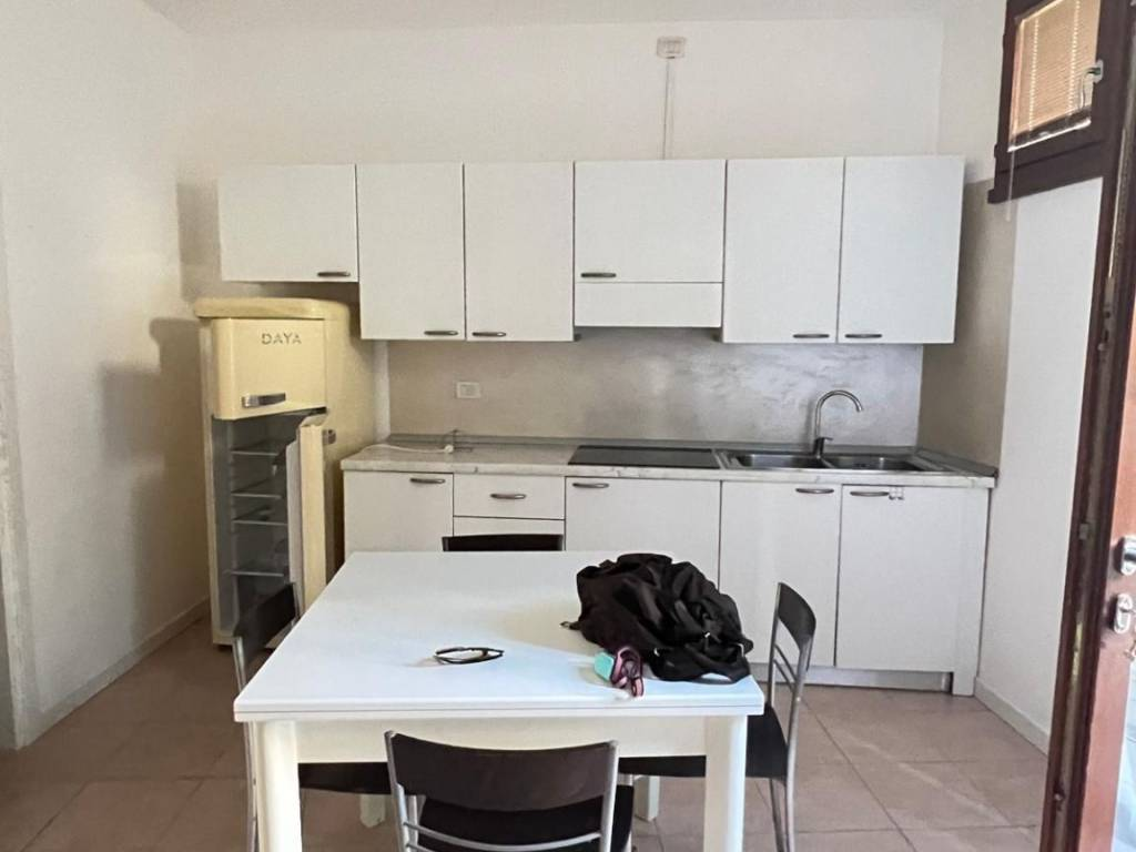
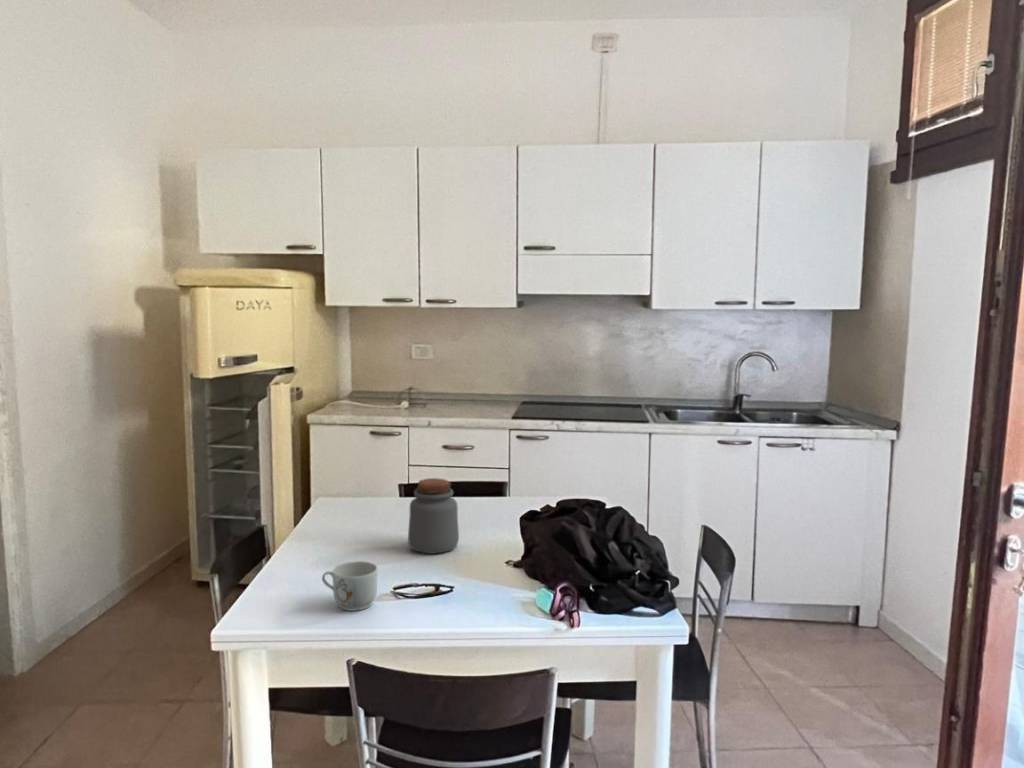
+ mug (349, 586)
+ jar (433, 513)
